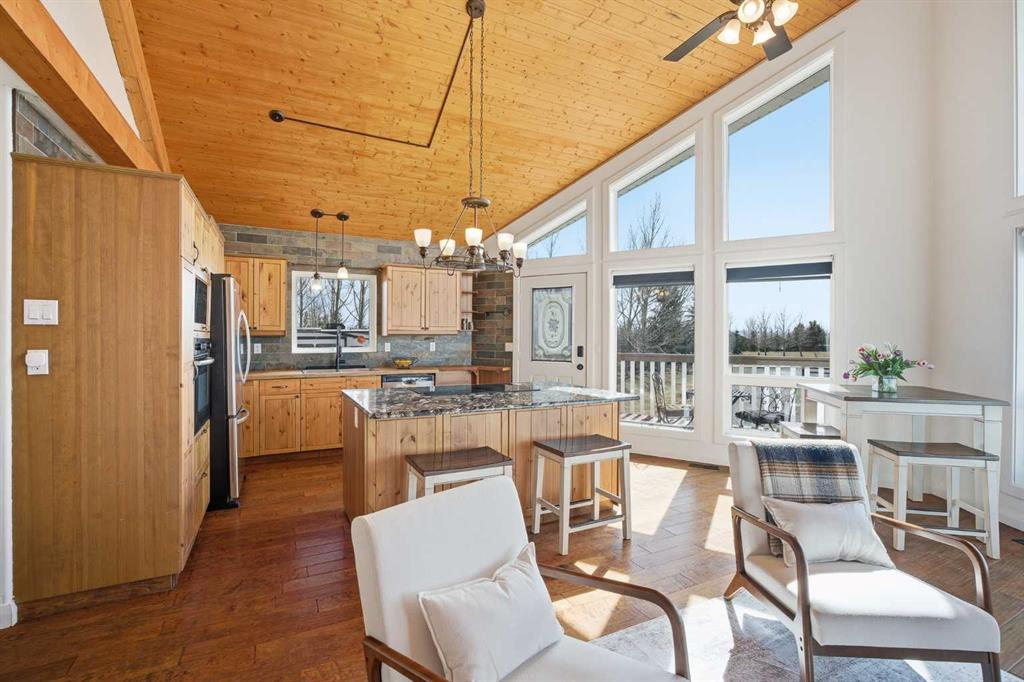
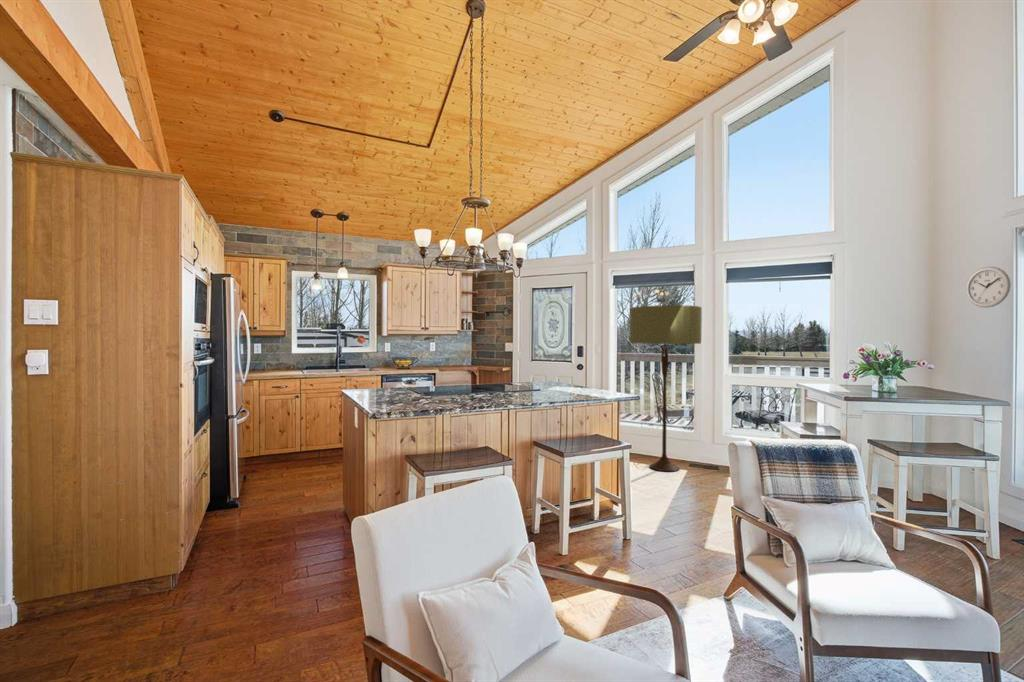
+ wall clock (986, 287)
+ floor lamp (664, 387)
